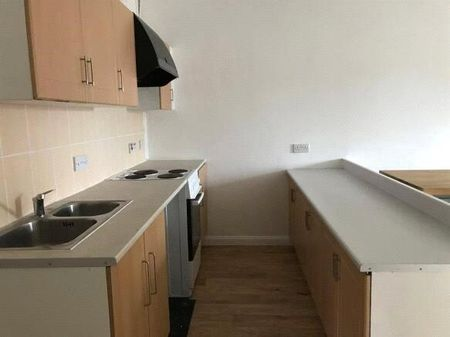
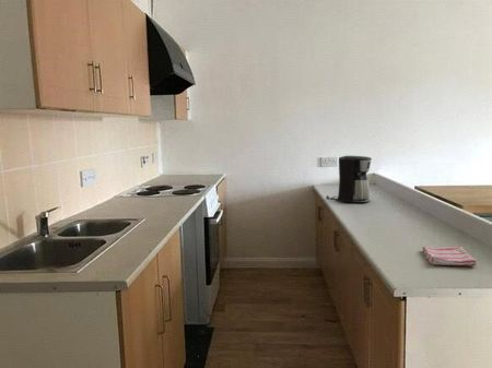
+ coffee maker (350, 178)
+ dish towel (447, 253)
